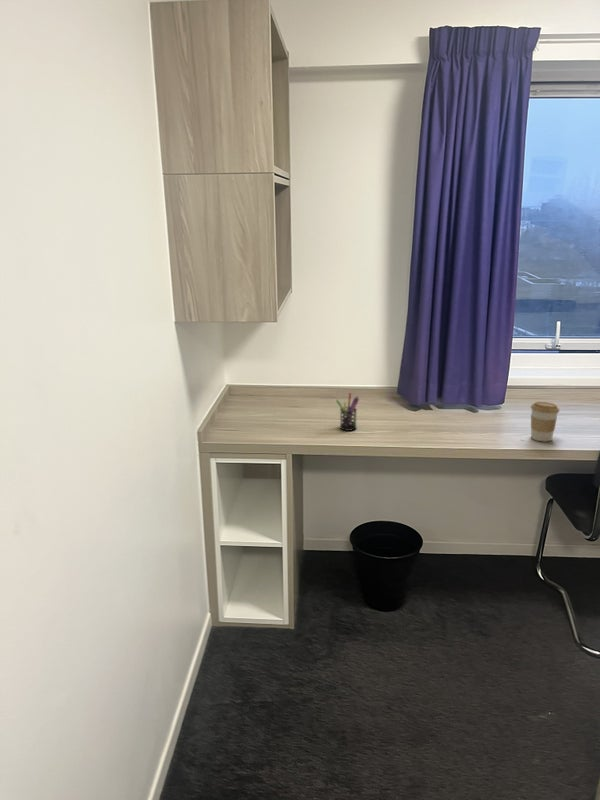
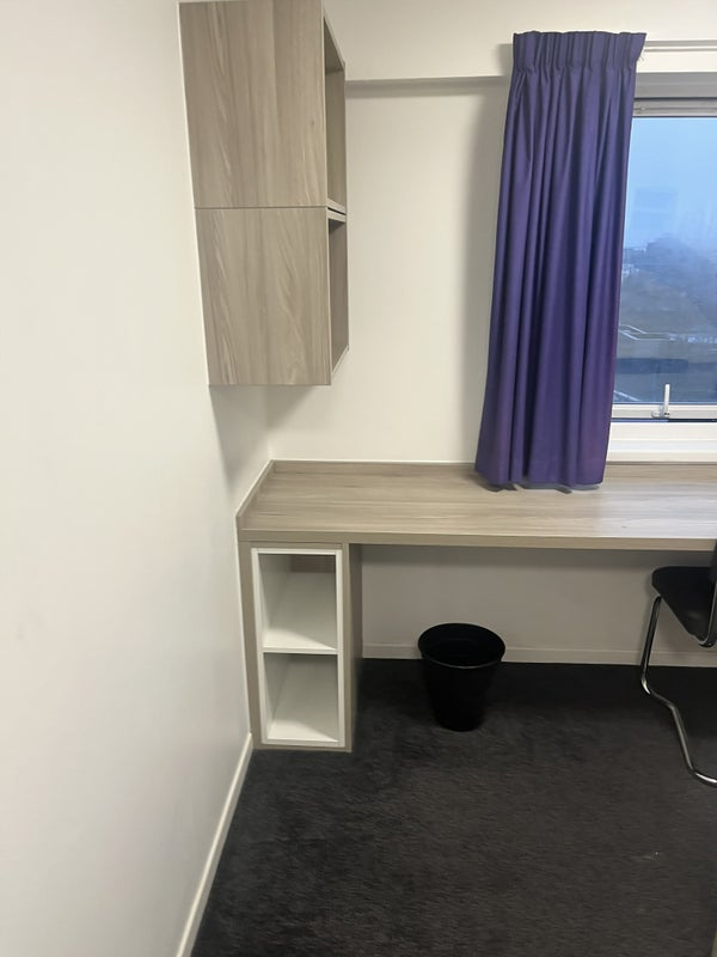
- coffee cup (543, 420)
- pen holder (346, 411)
